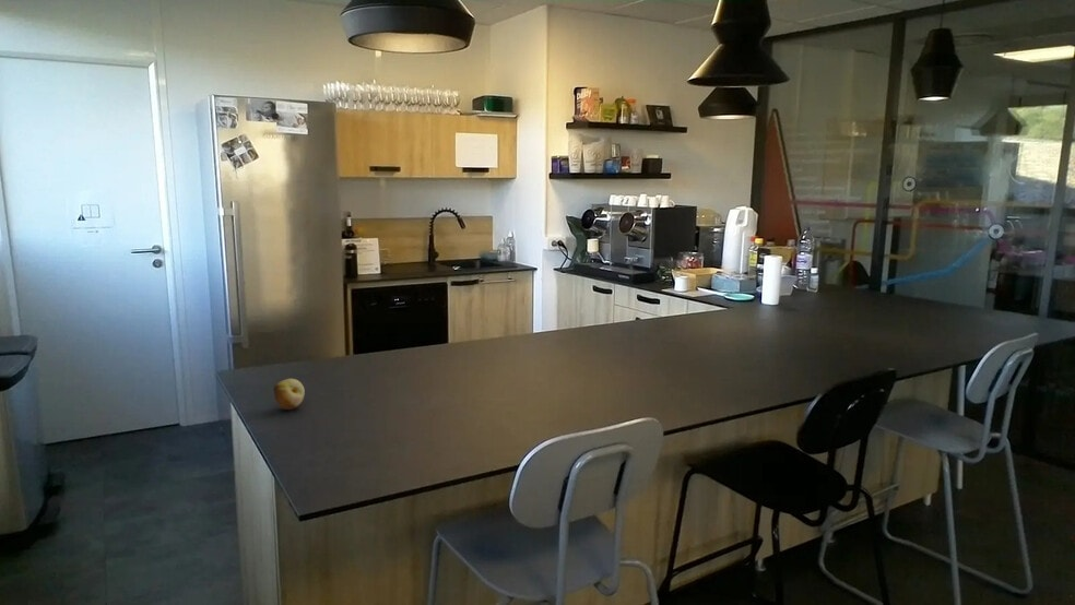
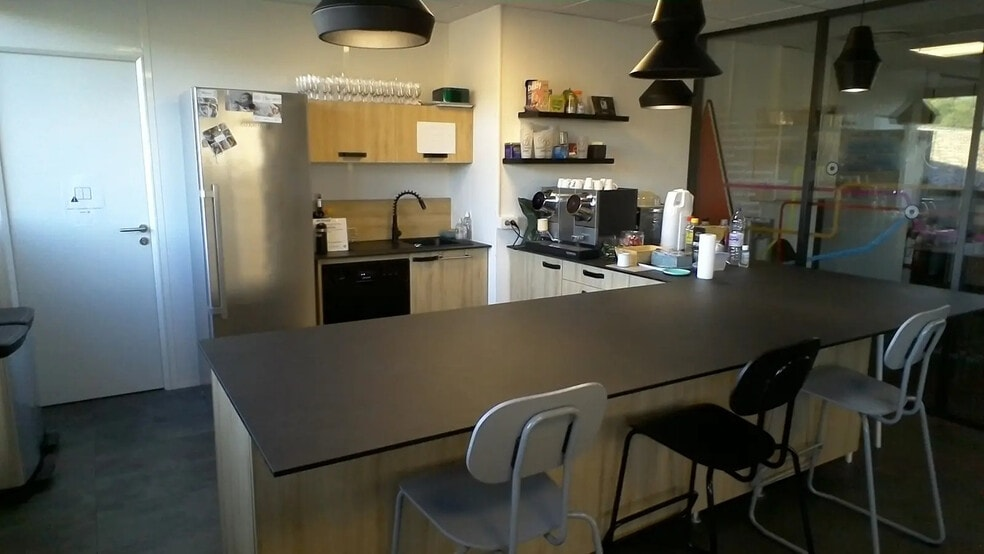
- fruit (288, 393)
